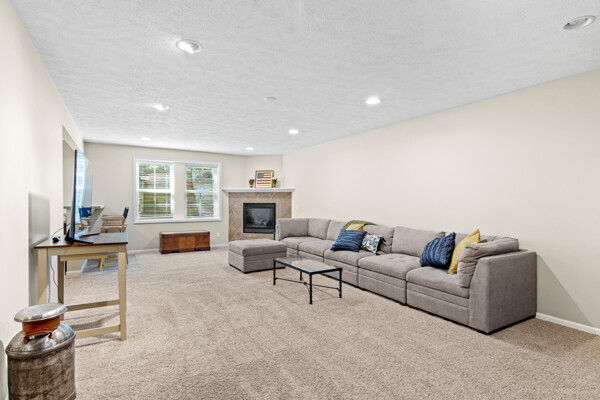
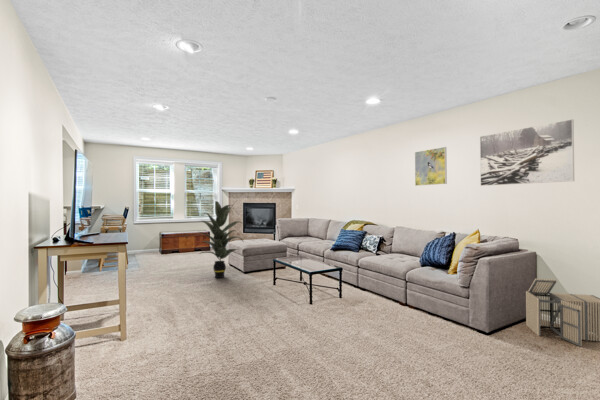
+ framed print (521, 156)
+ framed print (430, 167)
+ indoor plant (220, 238)
+ storage bin (565, 306)
